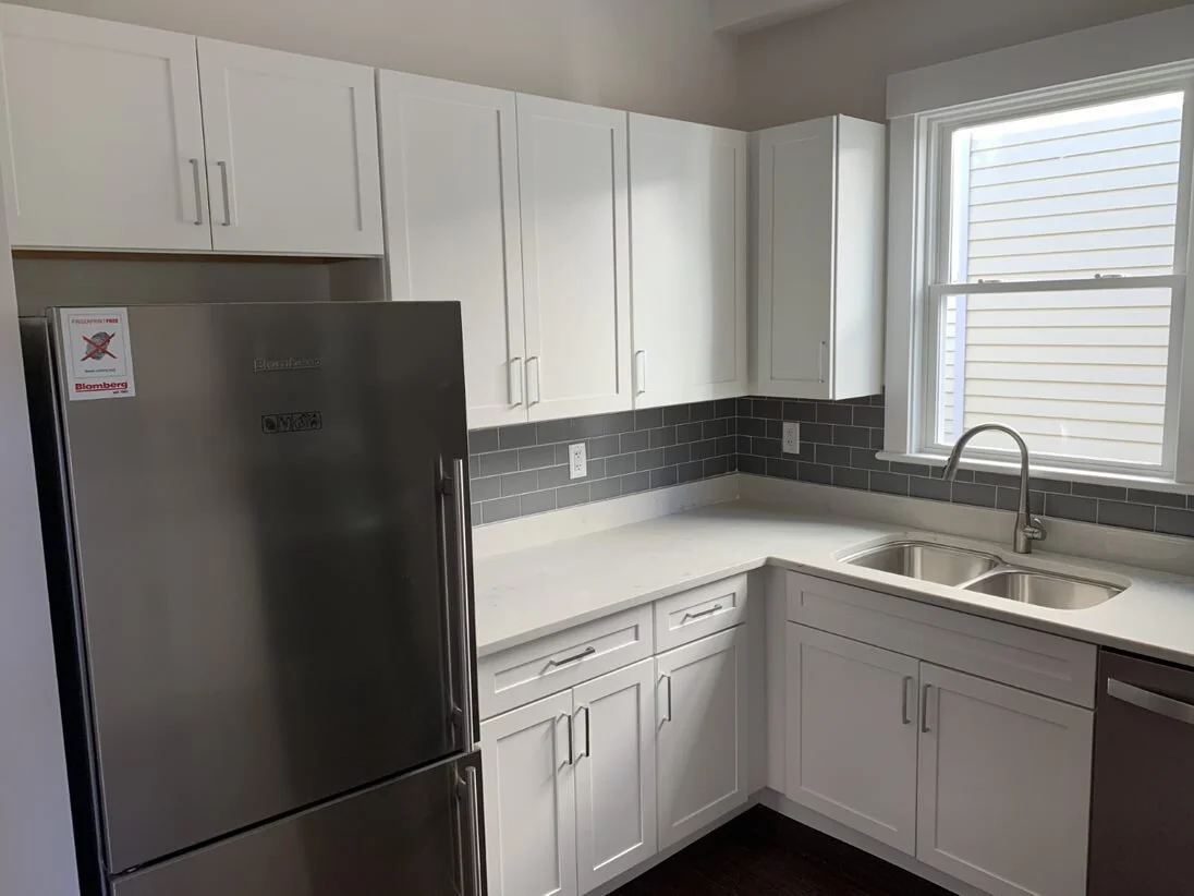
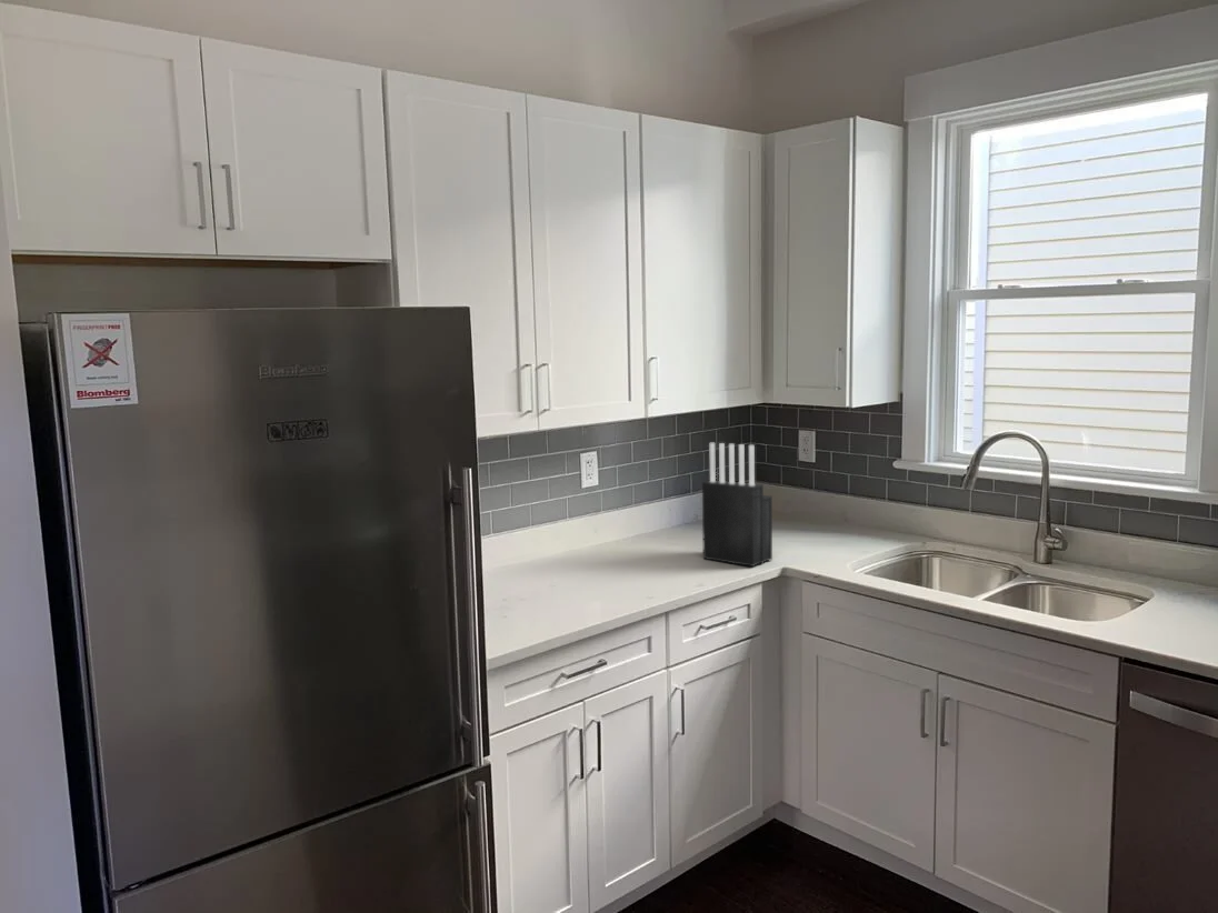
+ knife block (739, 501)
